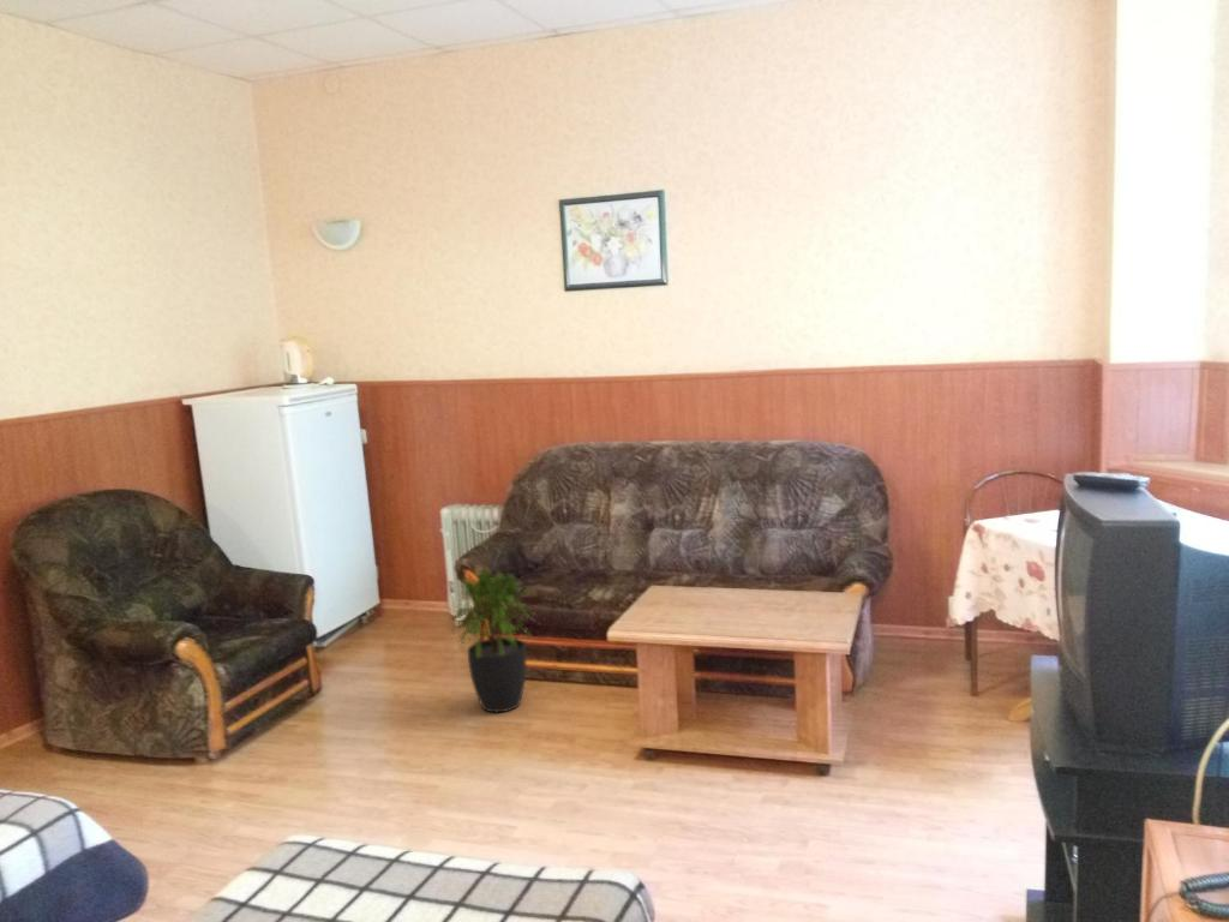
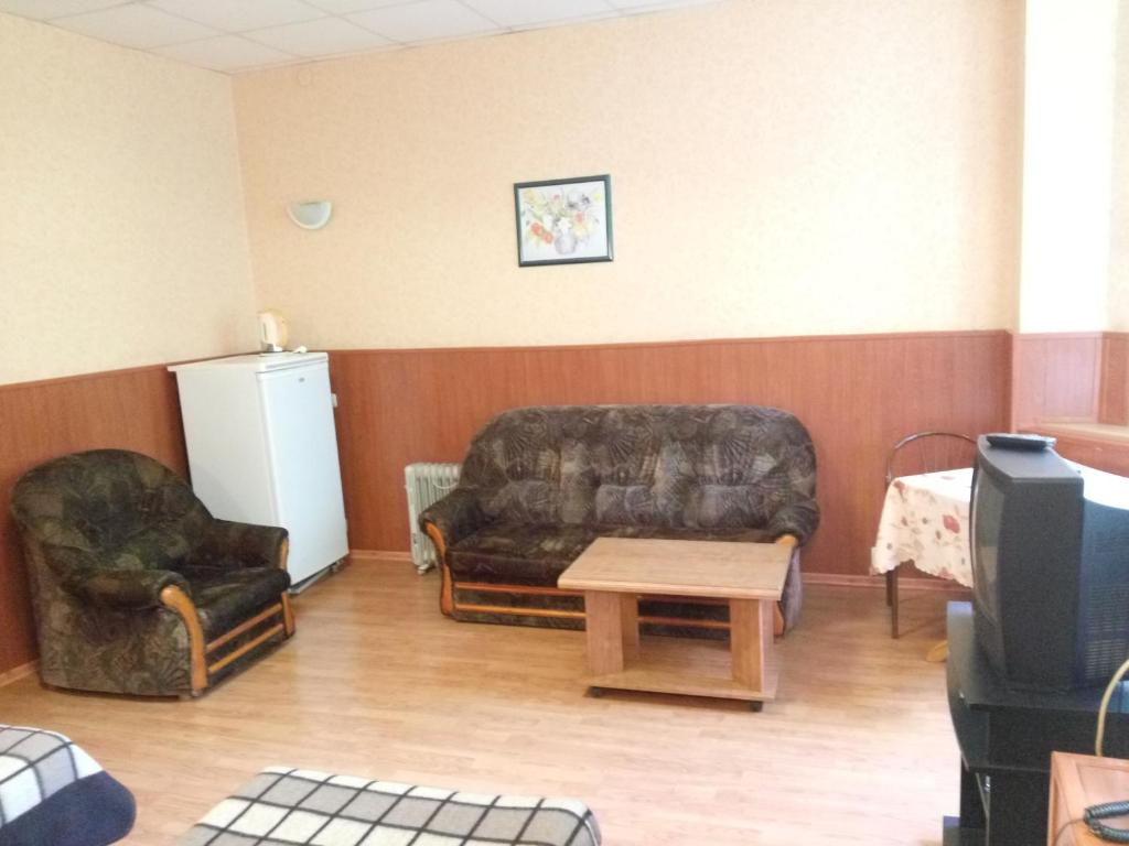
- potted plant (492, 635)
